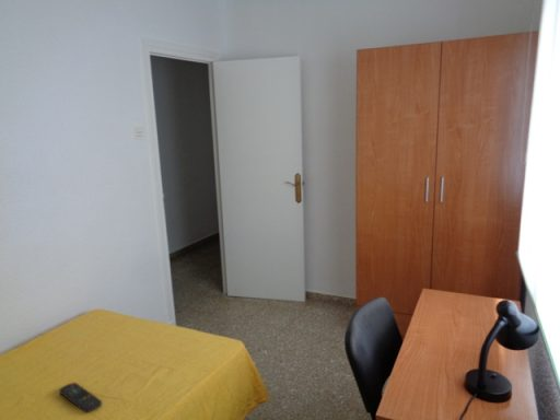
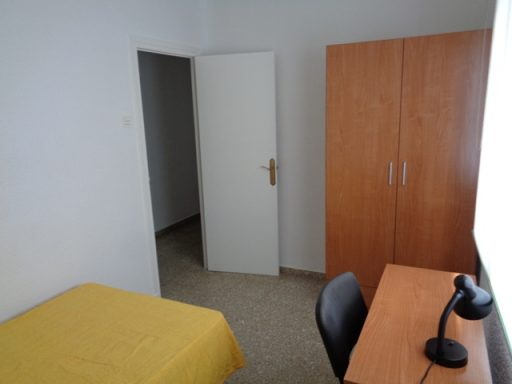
- remote control (80, 396)
